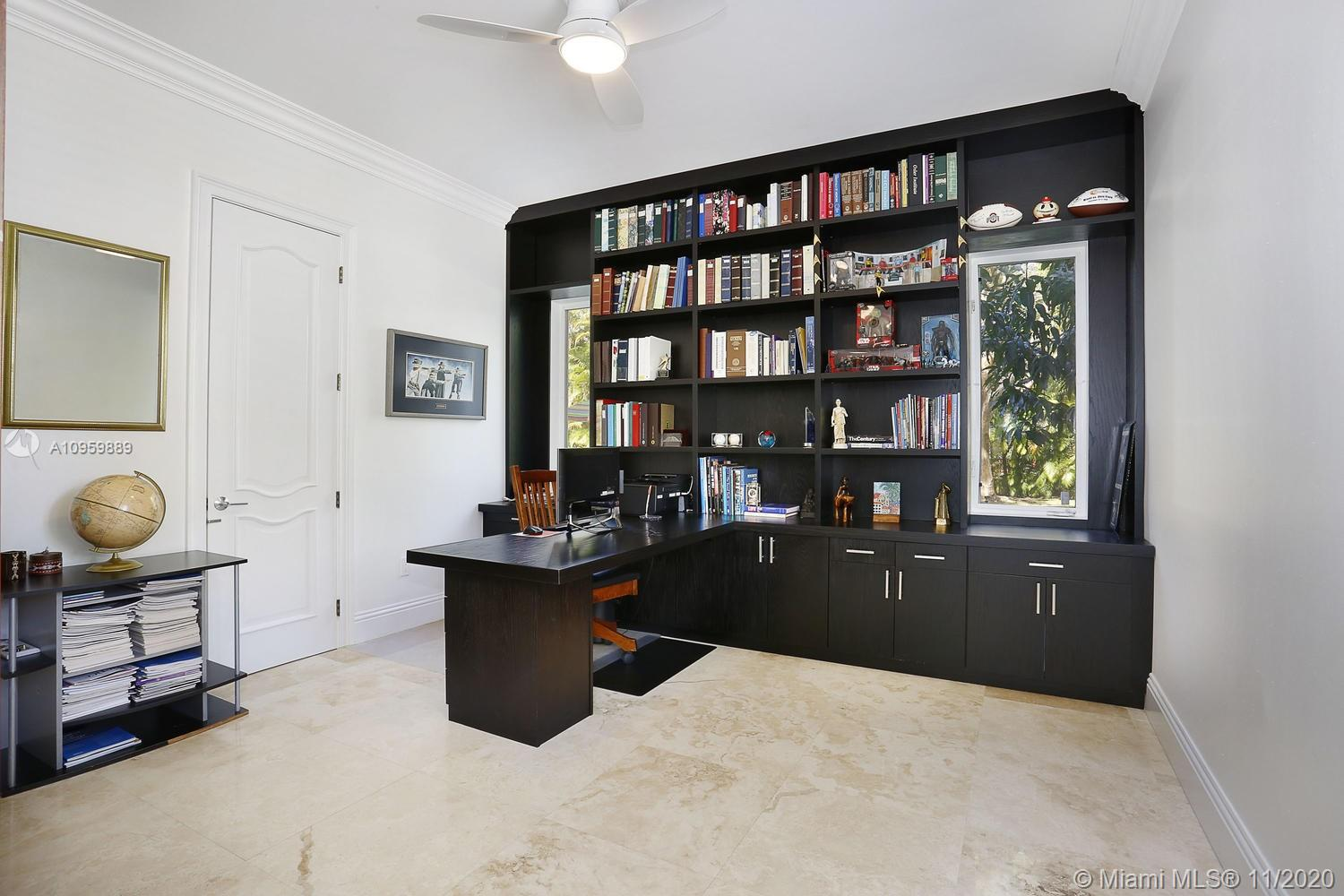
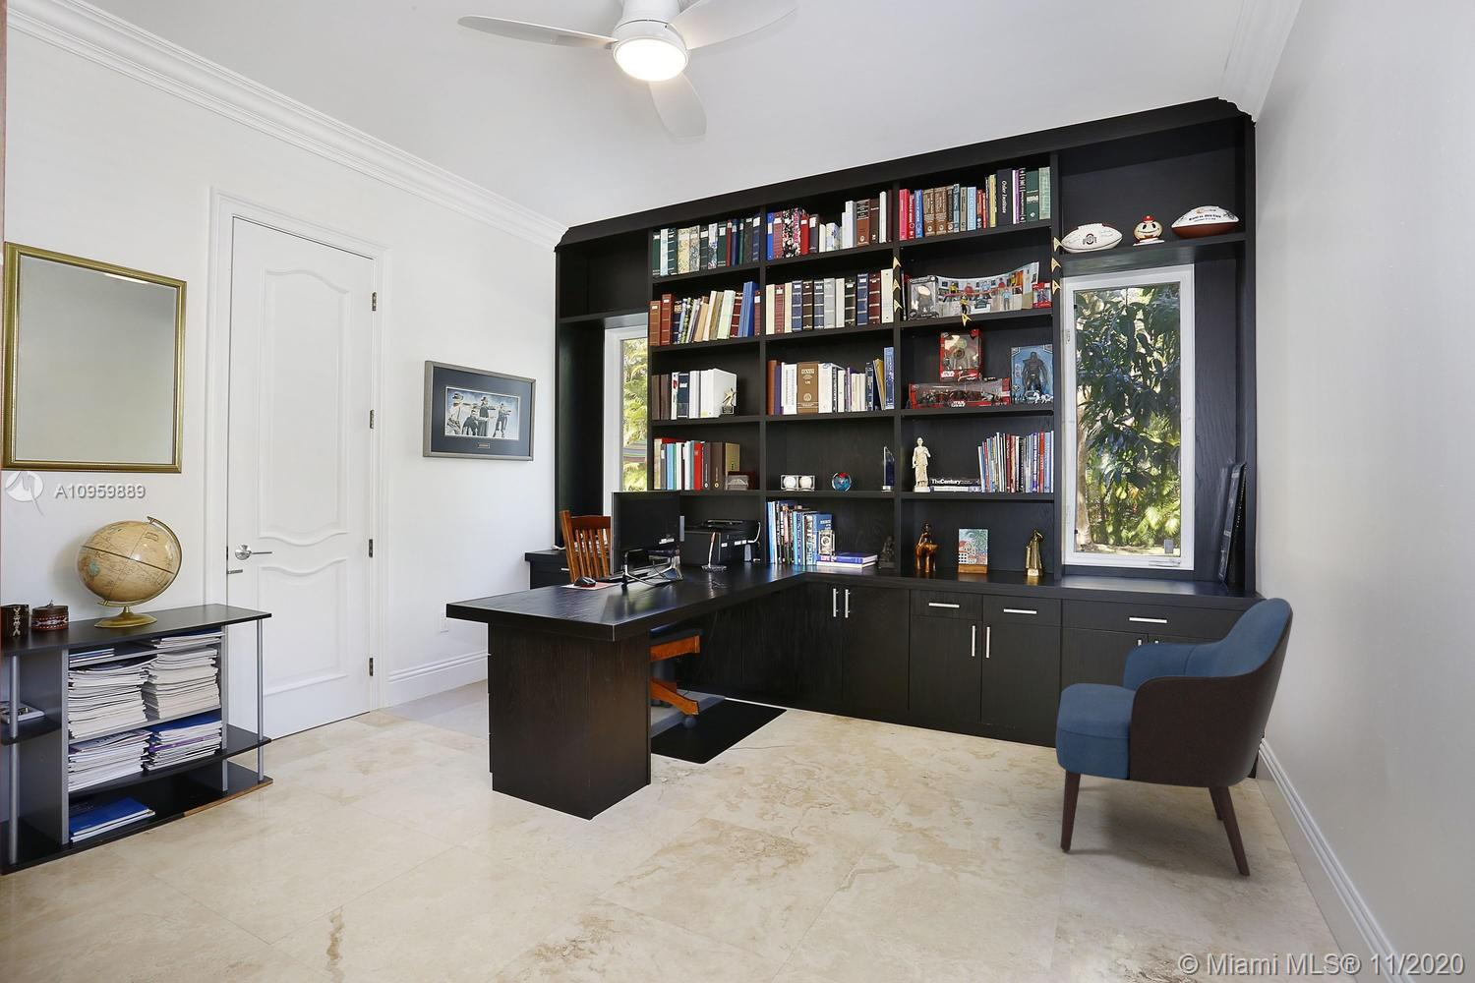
+ armchair (1167, 713)
